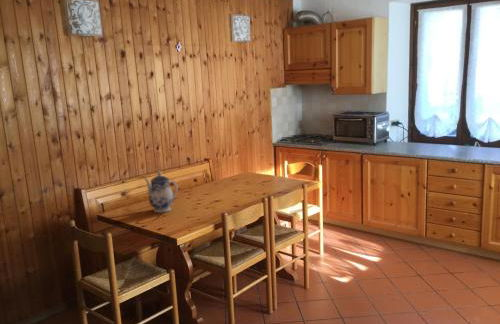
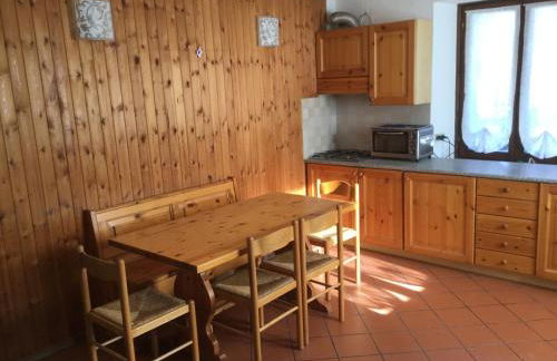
- teapot (160, 190)
